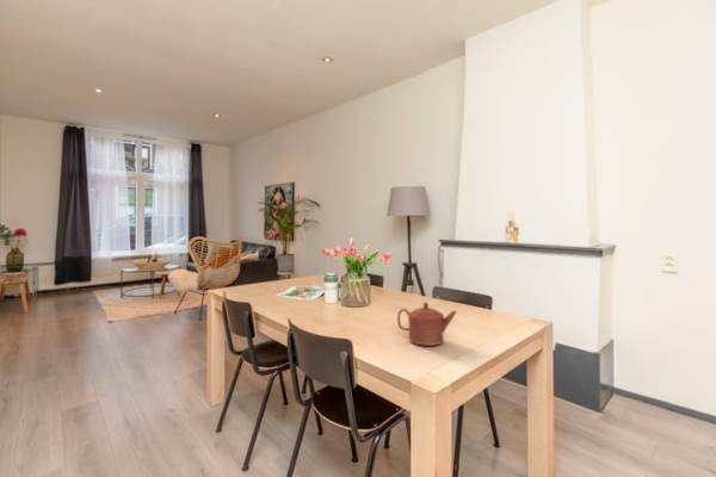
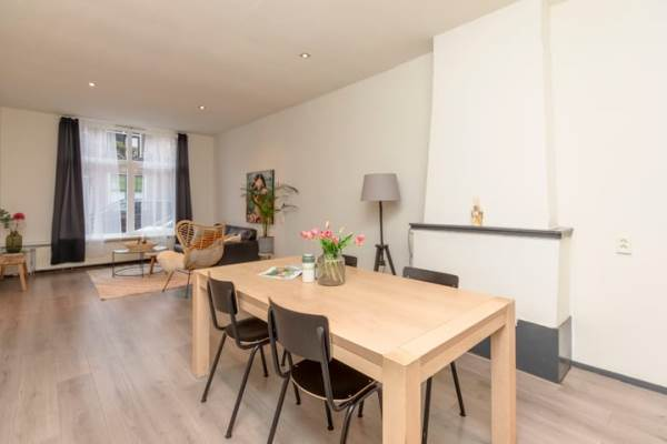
- teapot (426, 321)
